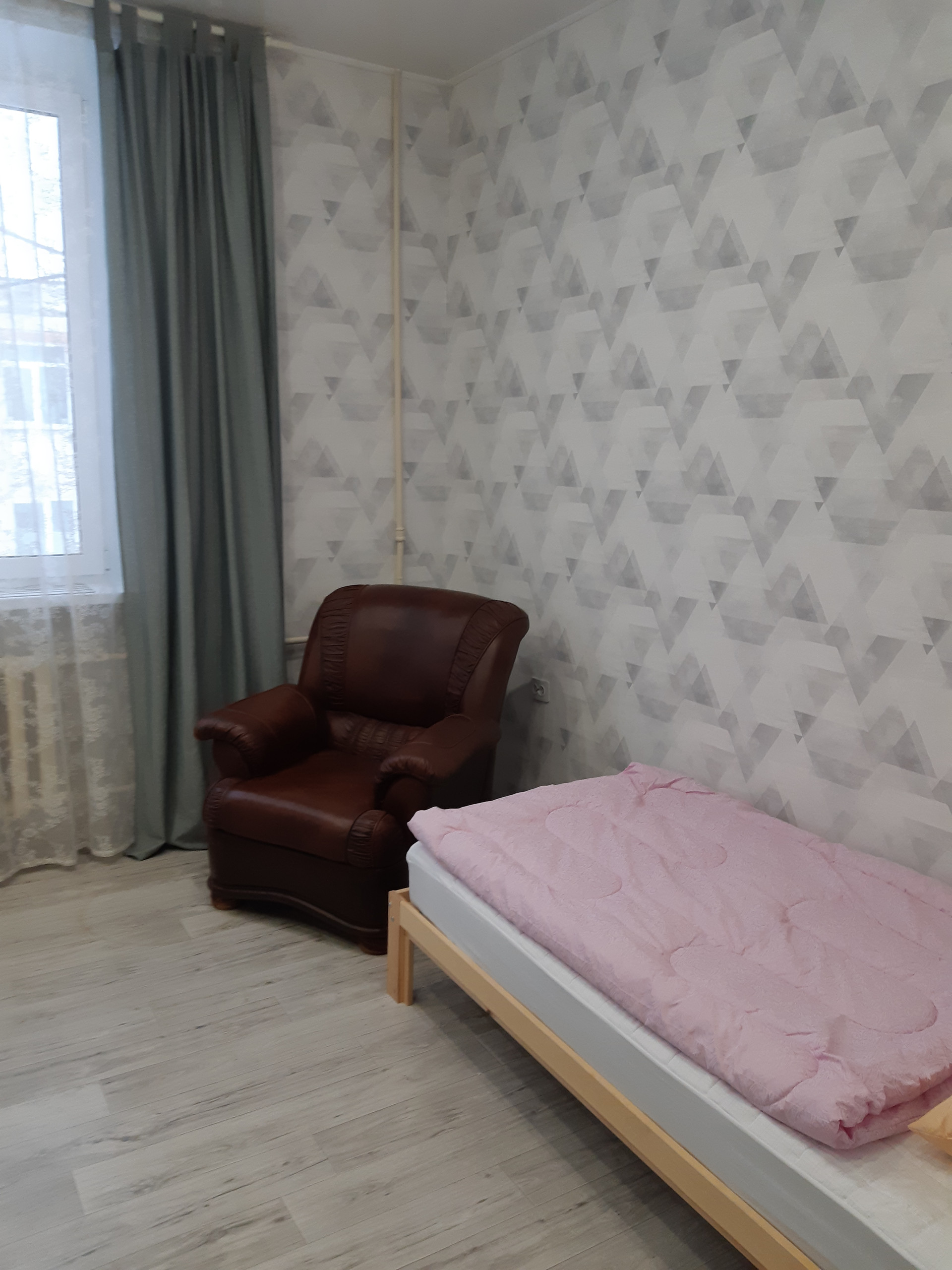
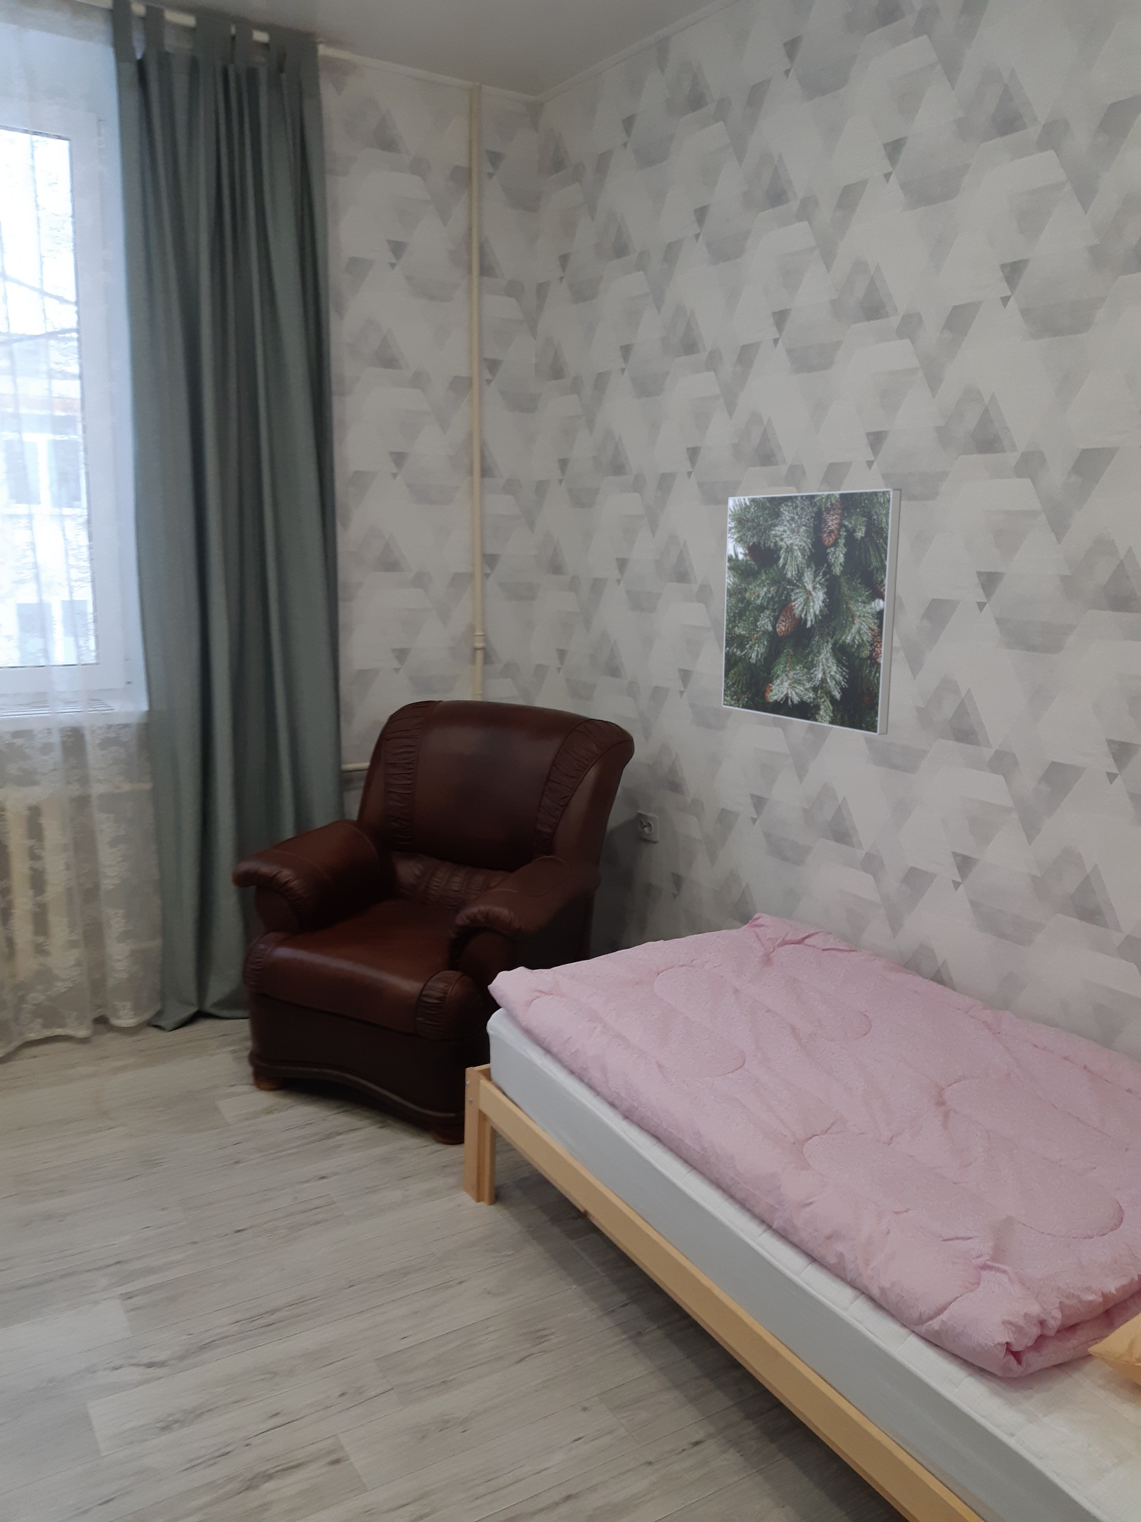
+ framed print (803, 609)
